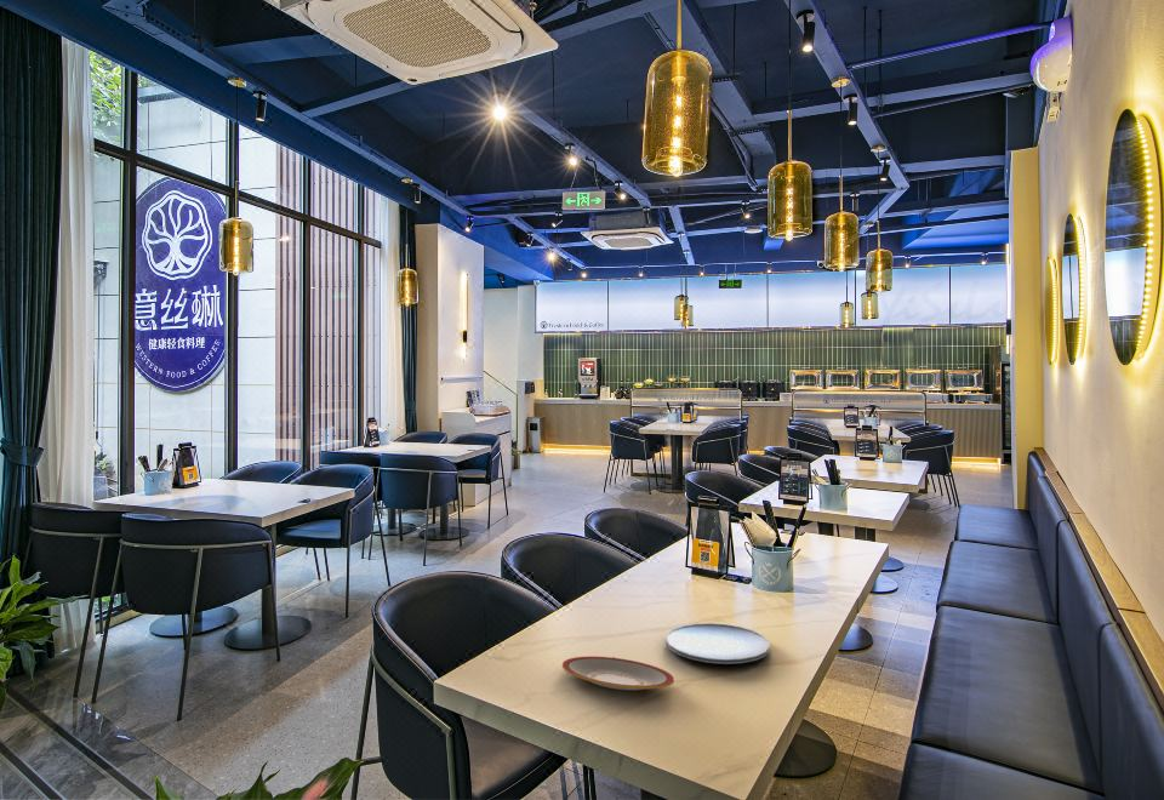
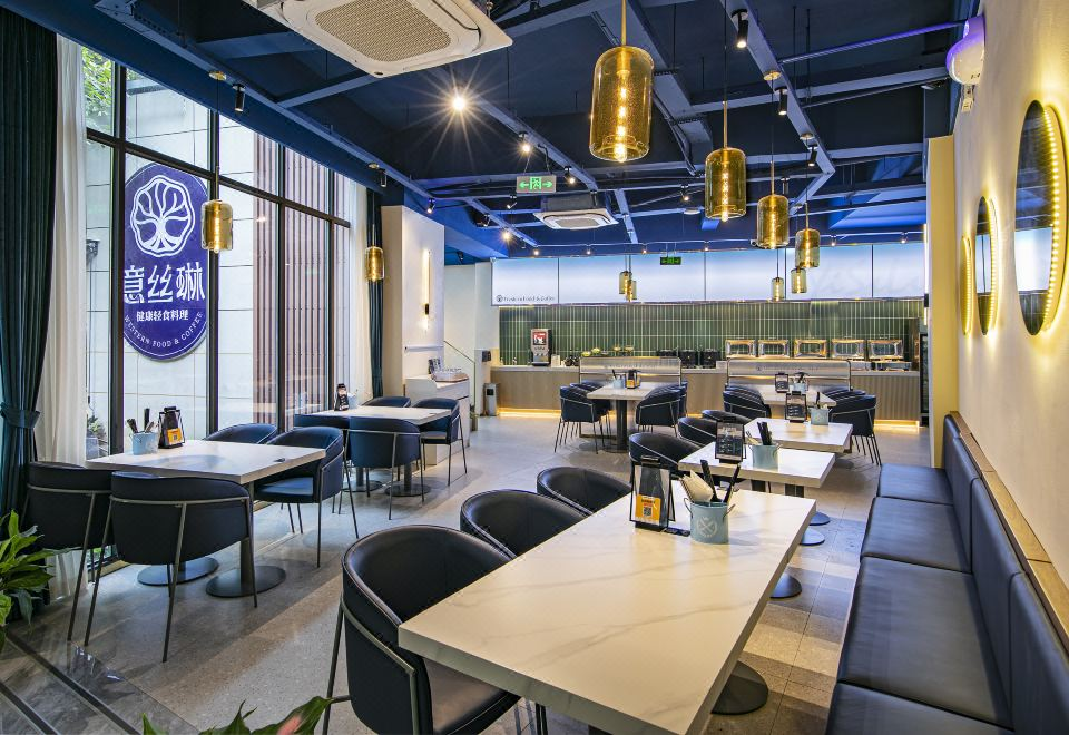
- plate (717, 644)
- plate (616, 675)
